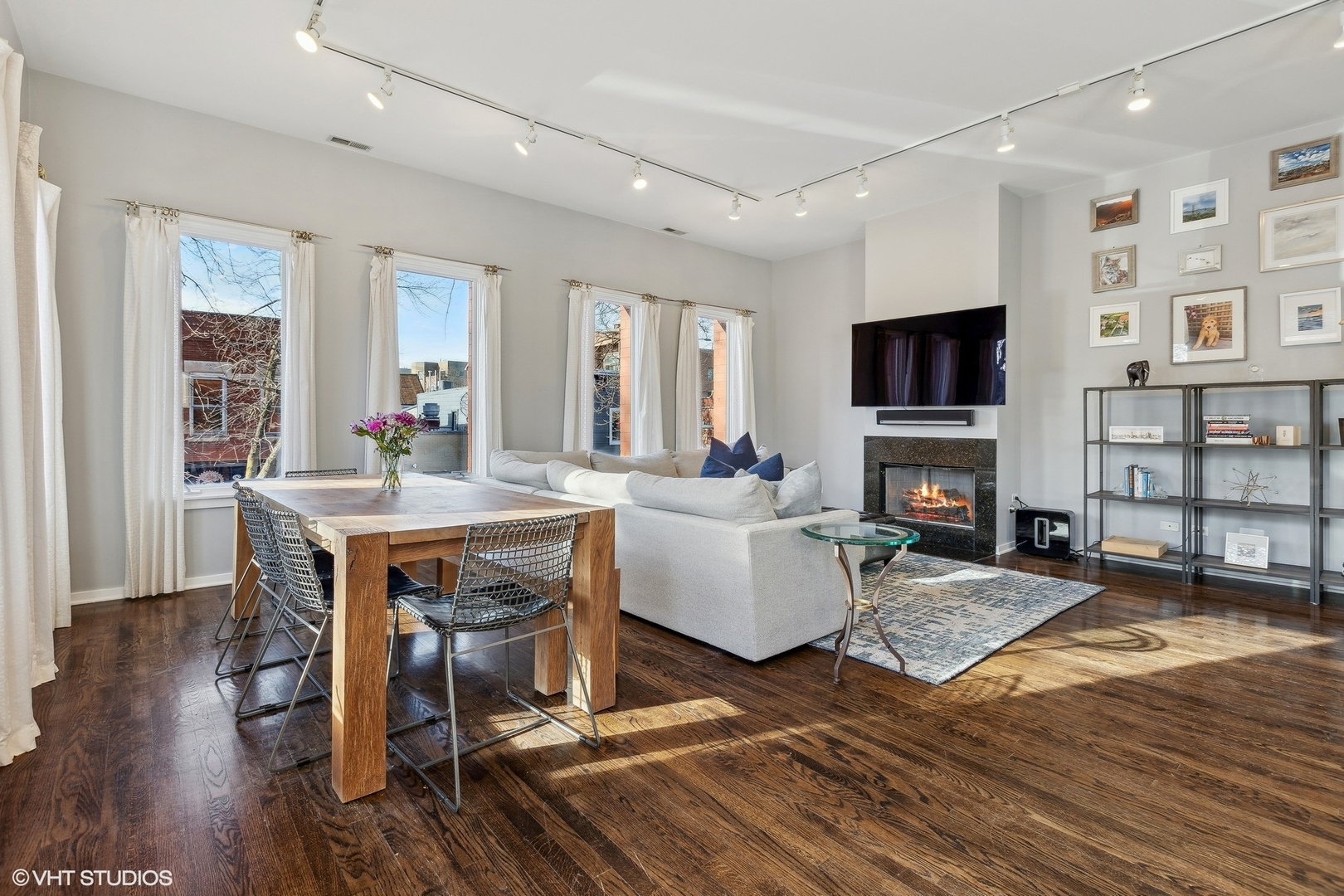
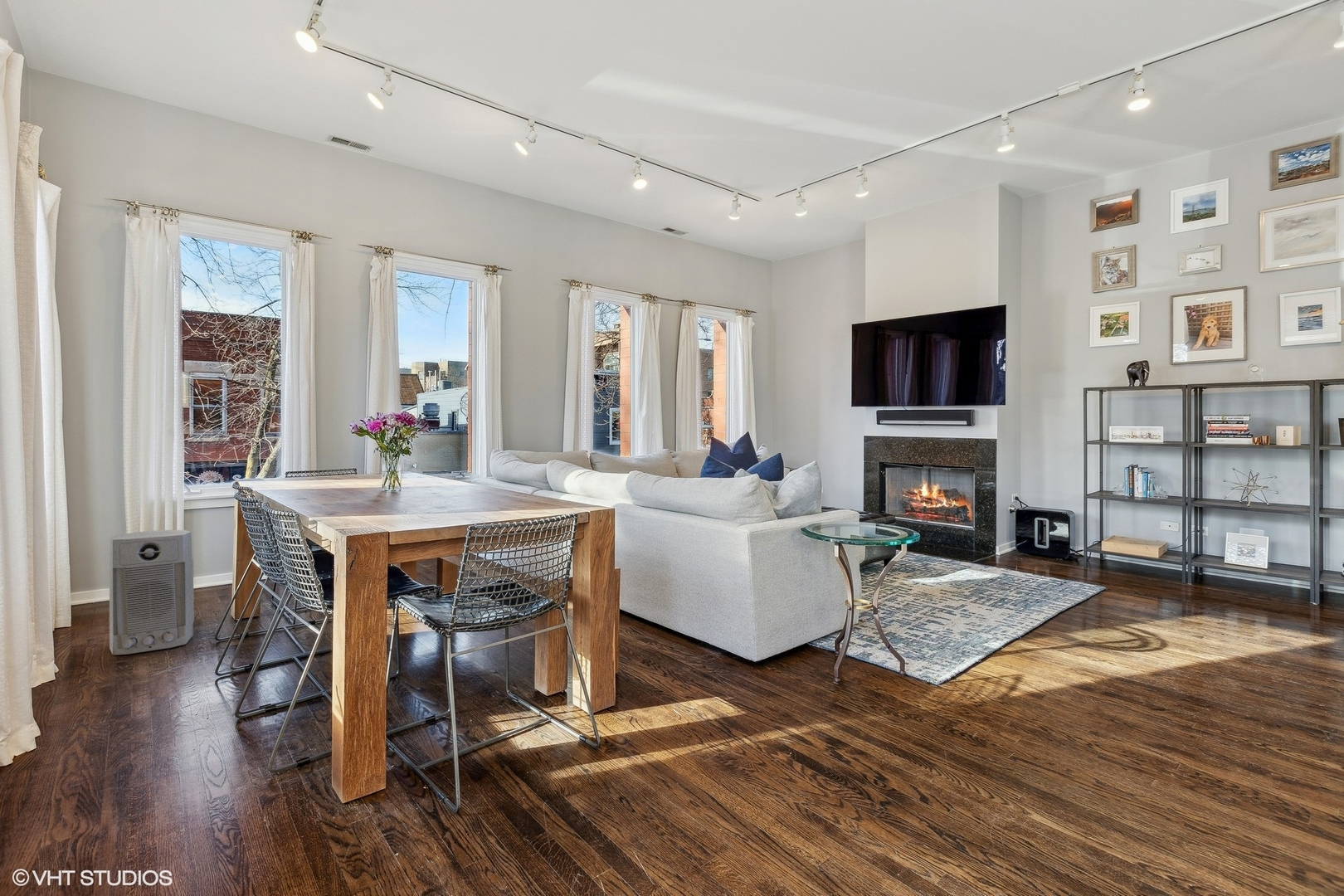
+ air purifier (152, 587)
